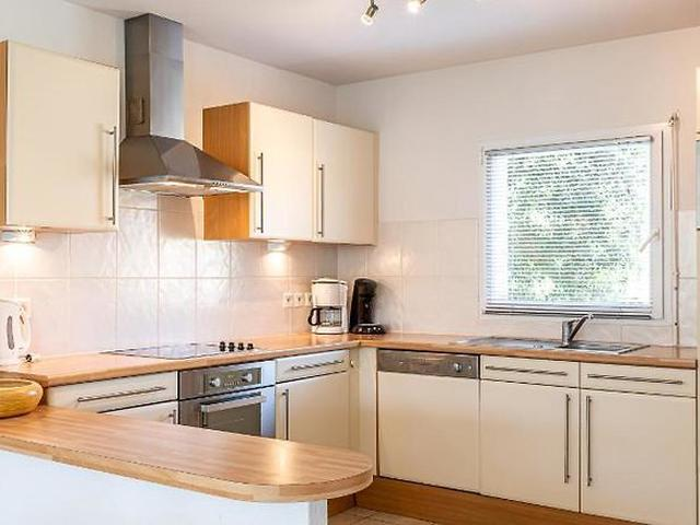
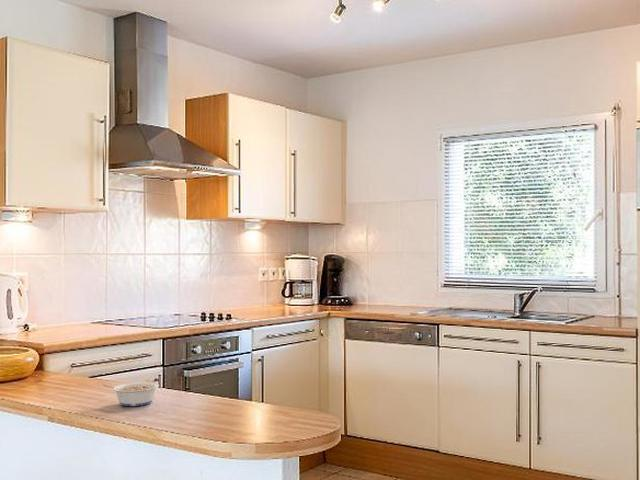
+ legume (134, 393)
